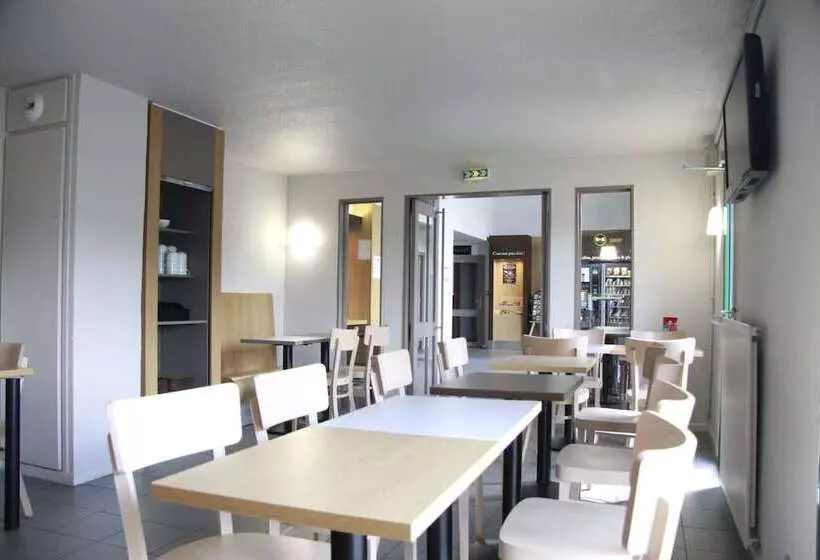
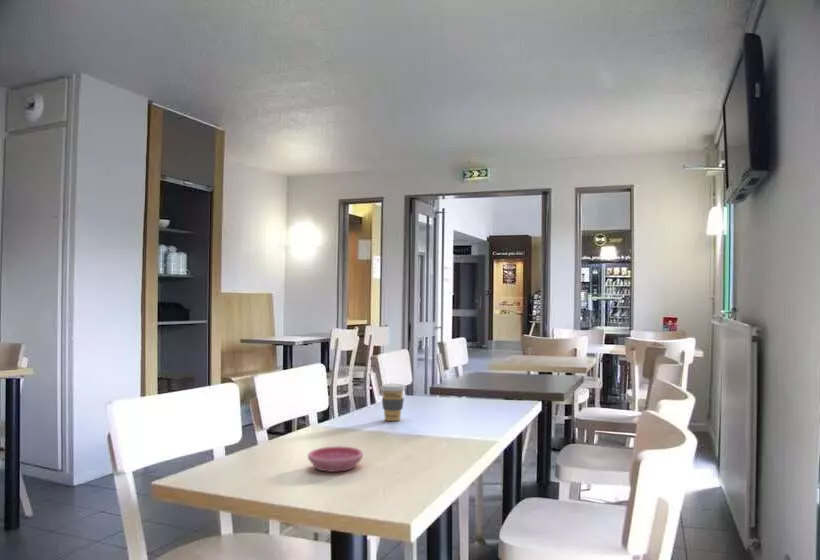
+ saucer (335, 459)
+ coffee cup (392, 402)
